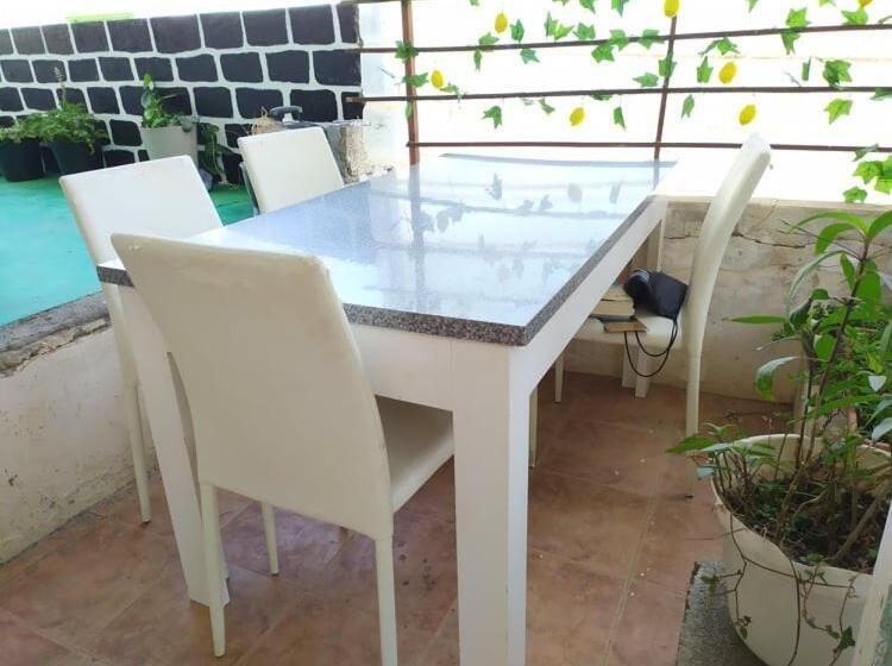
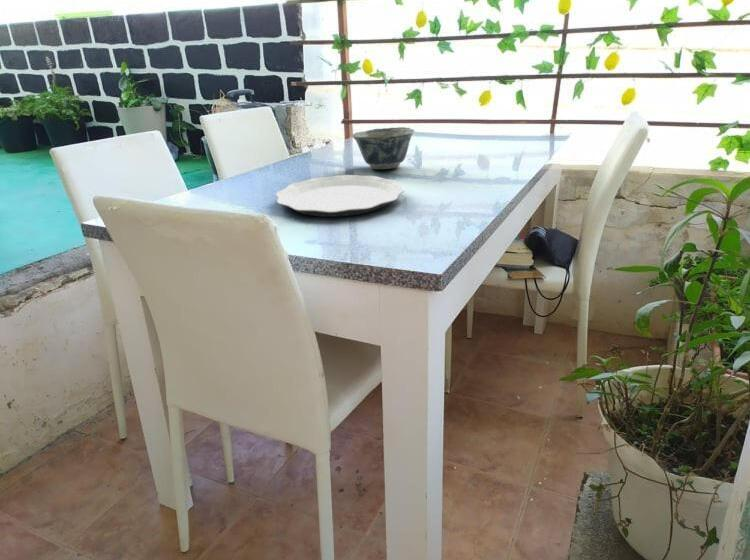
+ bowl (383, 148)
+ plate (340, 196)
